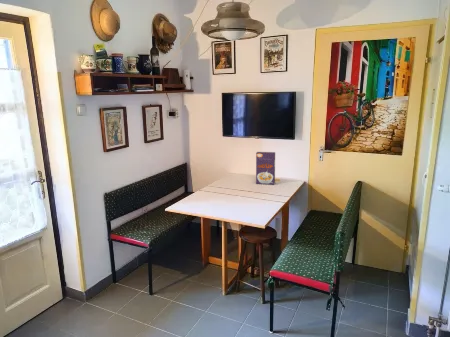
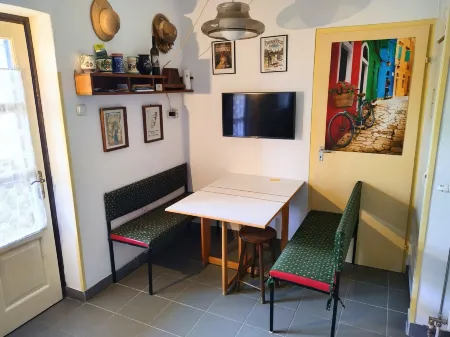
- cereal box (265, 168)
